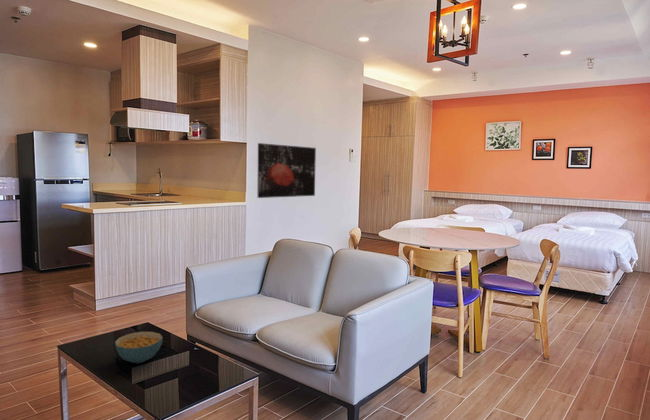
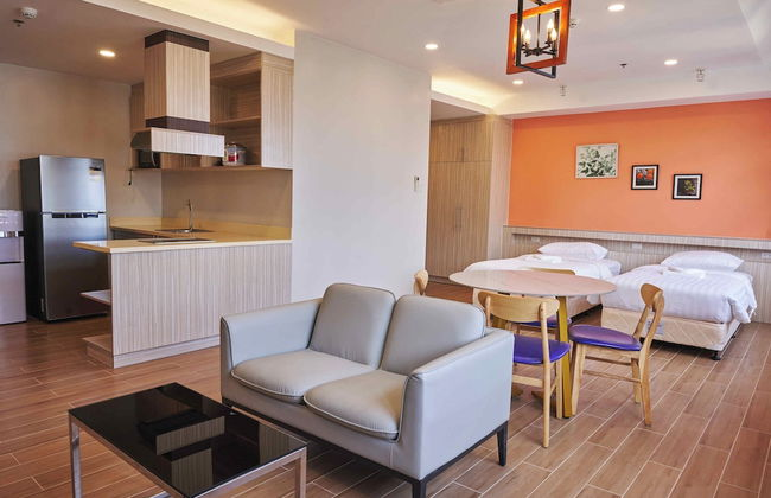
- wall art (288, 171)
- cereal bowl (139, 349)
